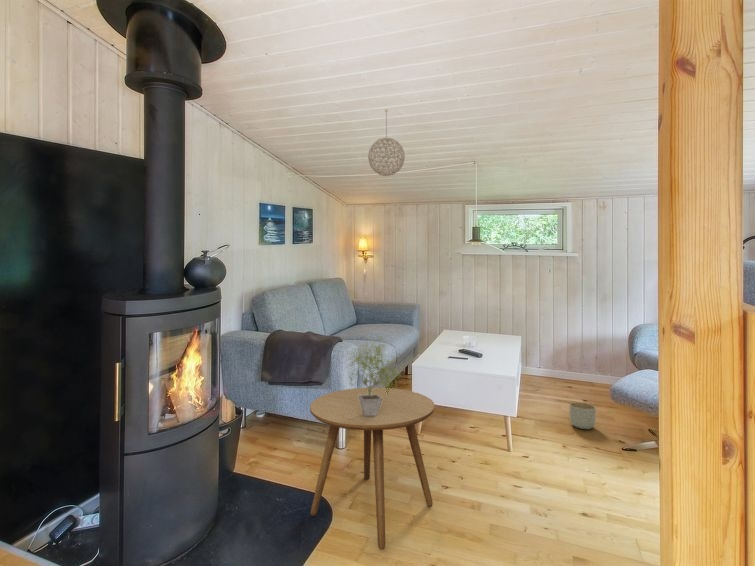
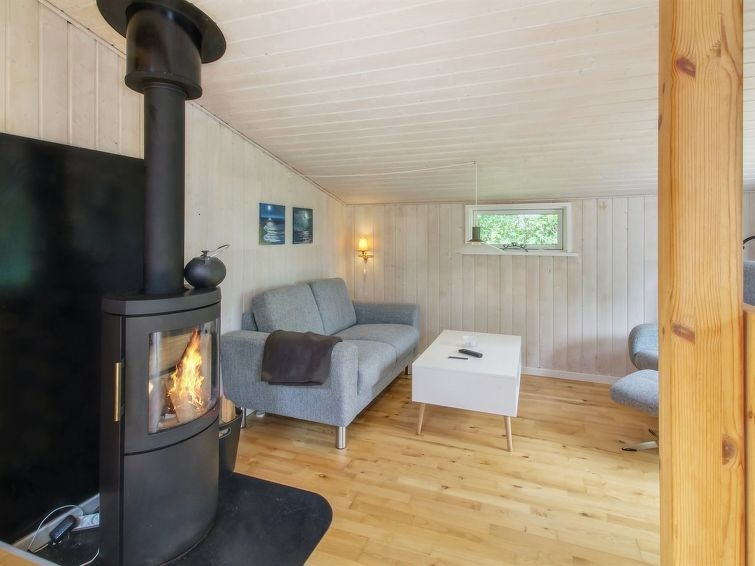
- potted plant (371, 373)
- side table (374, 456)
- pendant light (386, 142)
- planter (582, 416)
